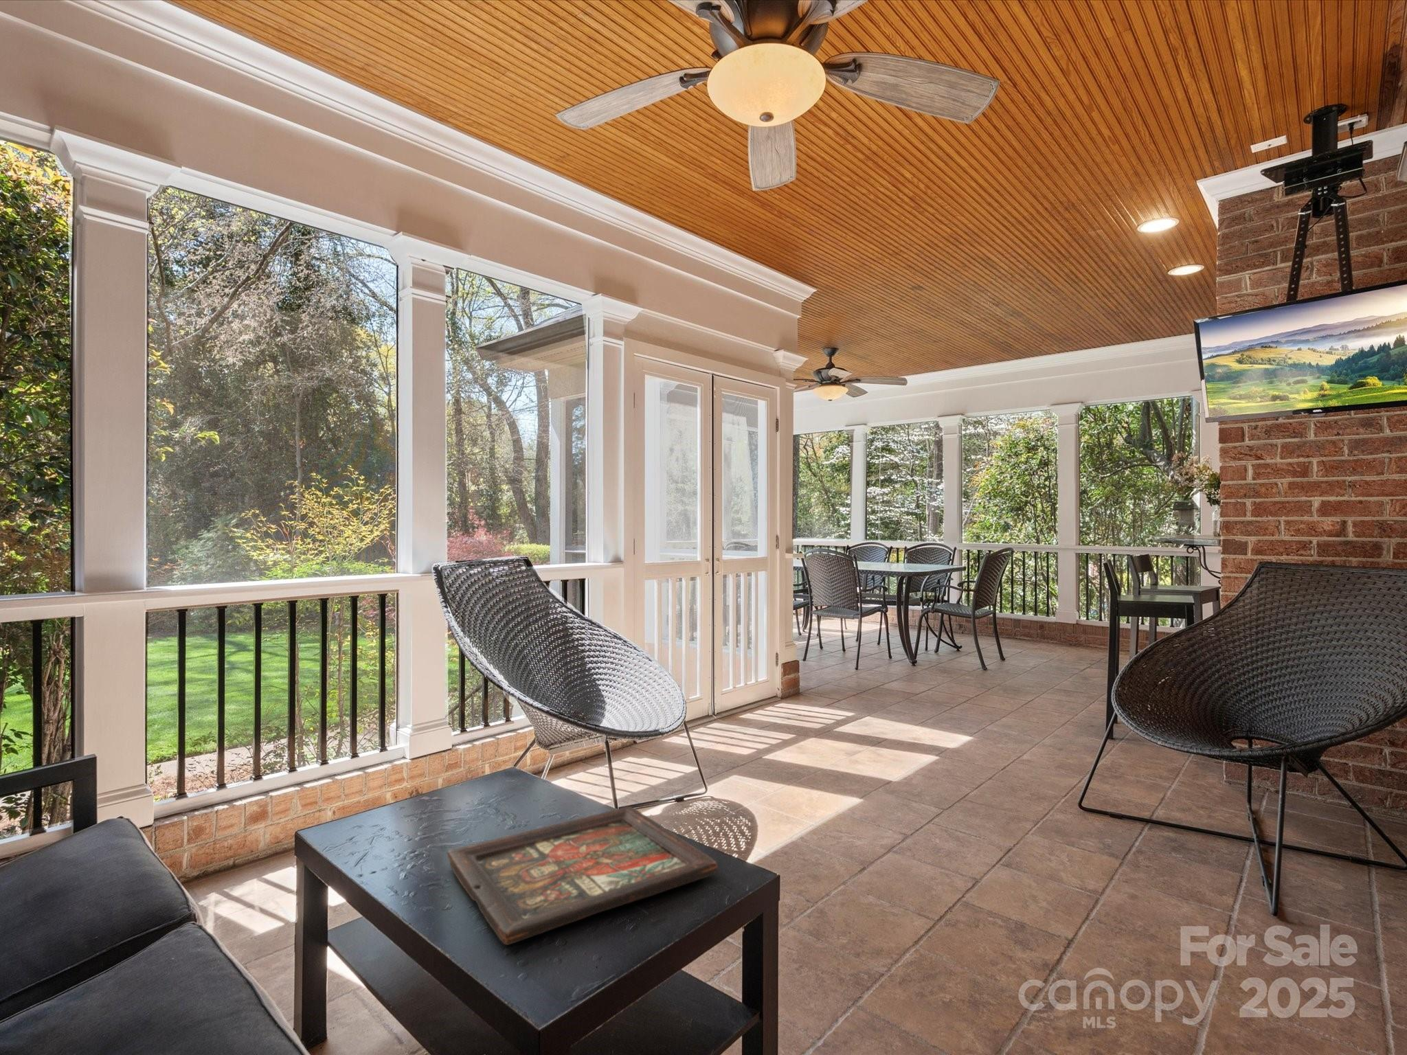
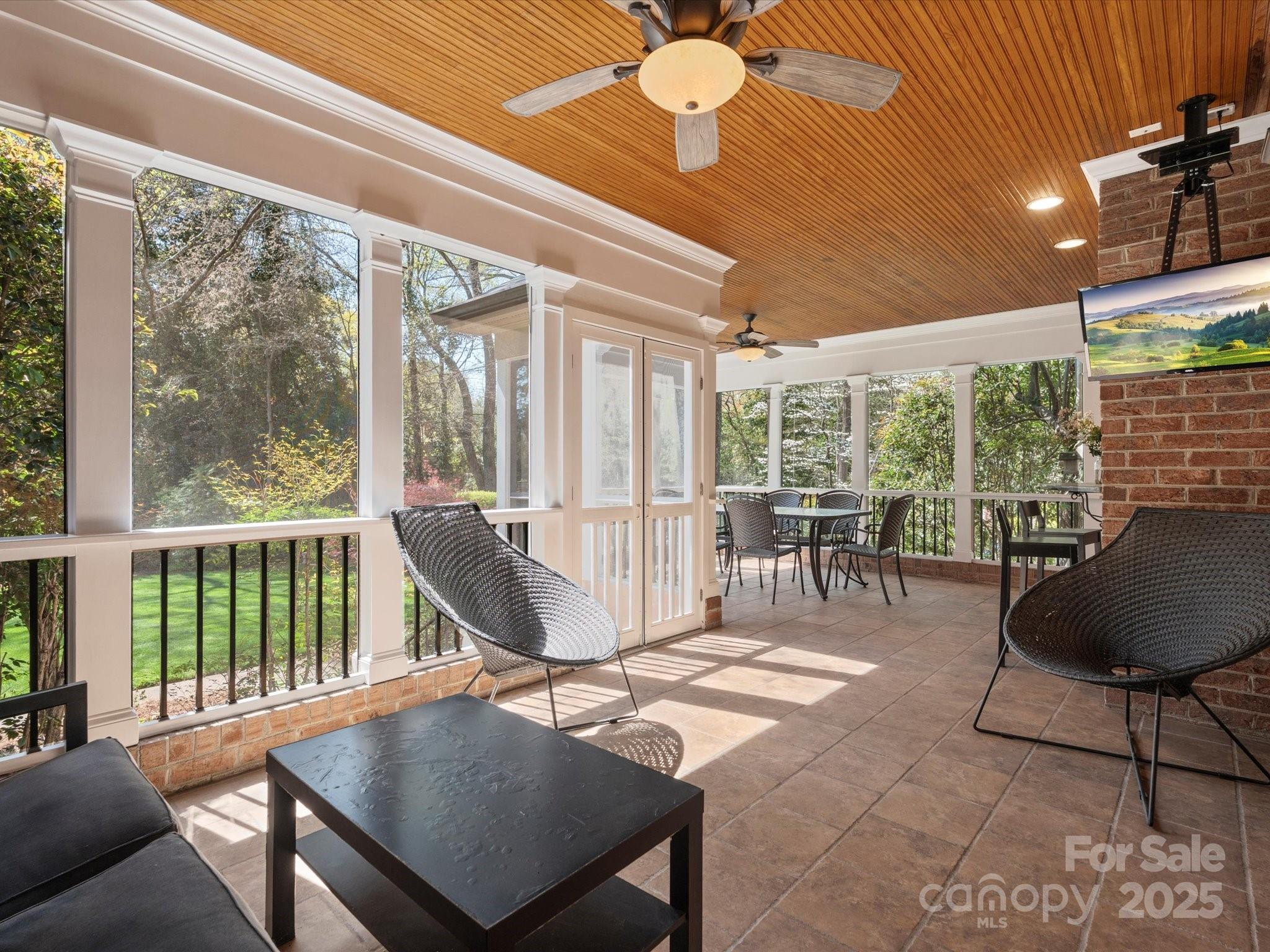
- decorative tray (579, 862)
